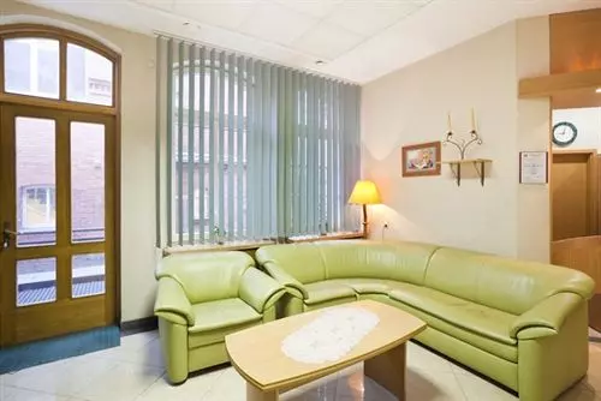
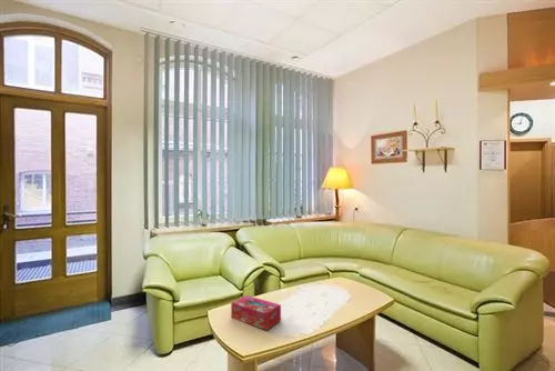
+ tissue box (255, 311)
